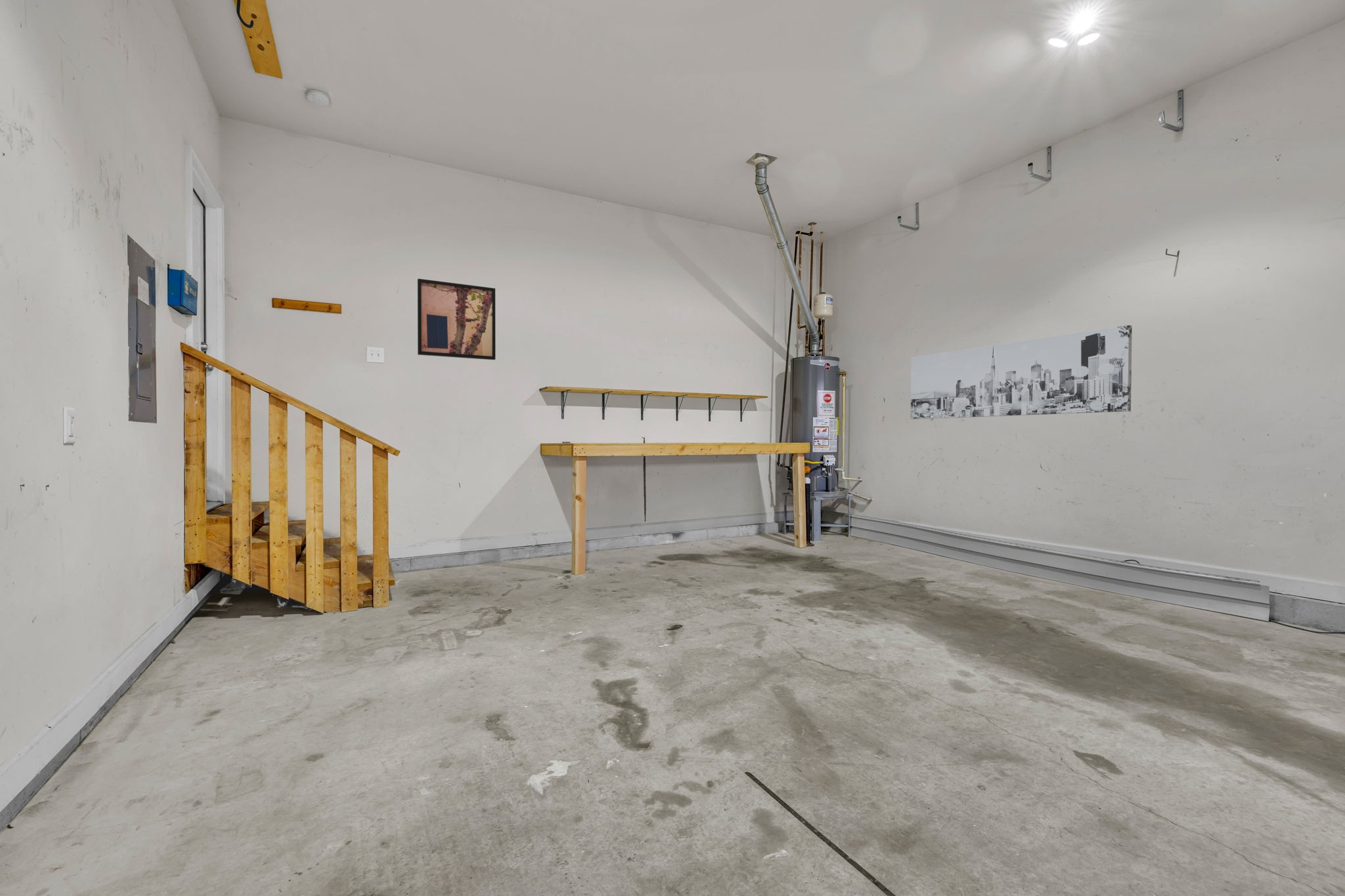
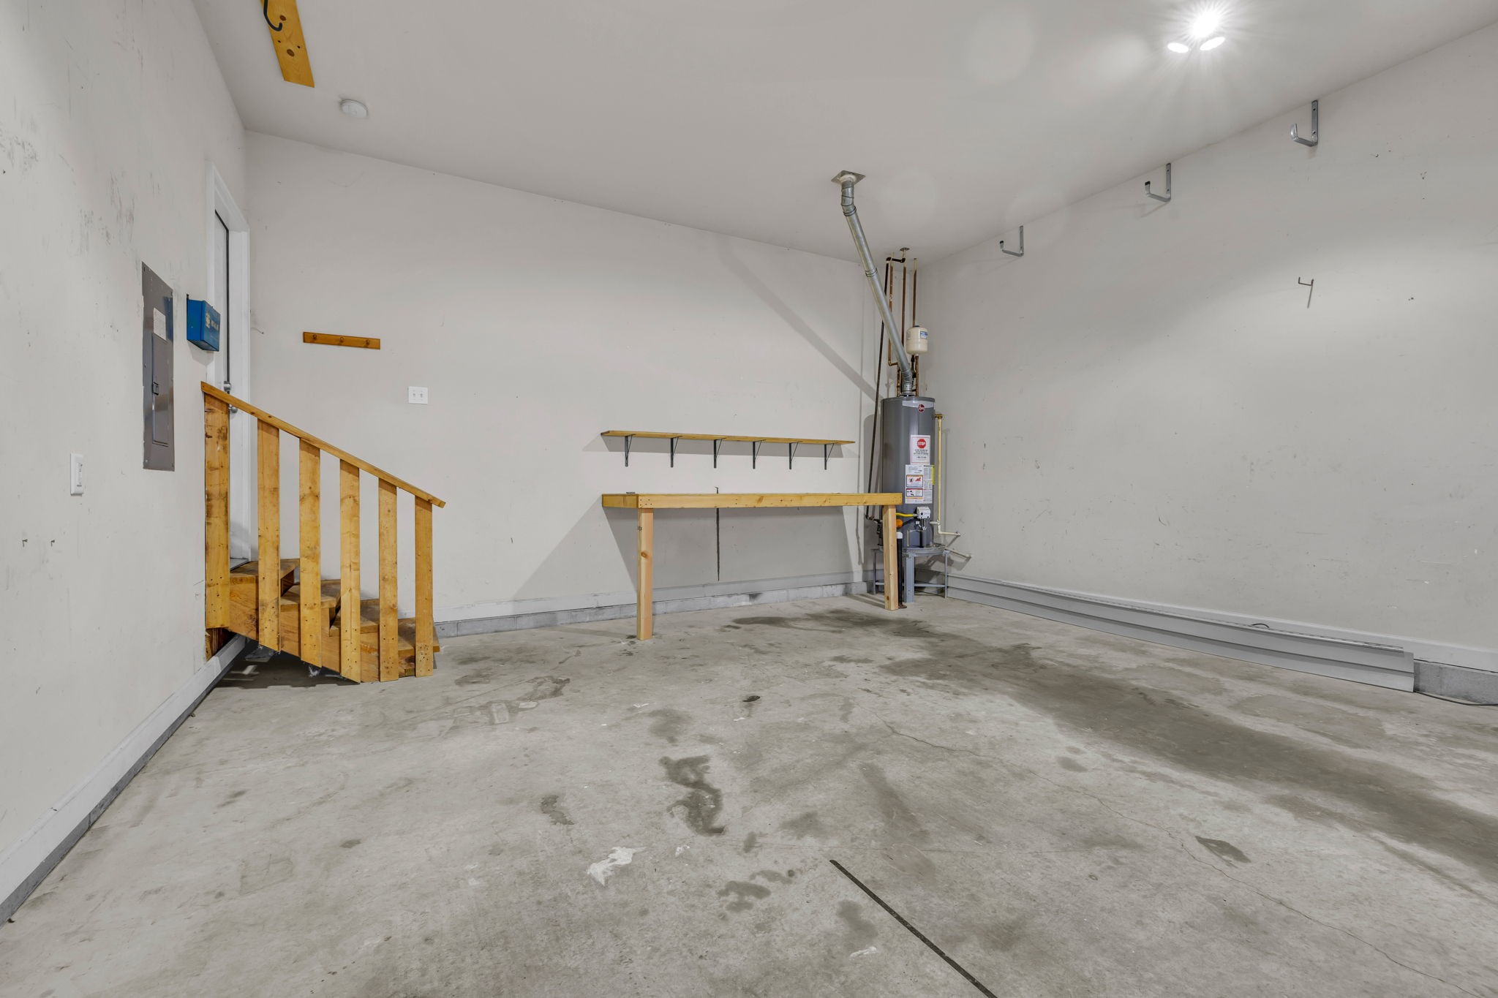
- wall art (457, 320)
- wall art (1003, 380)
